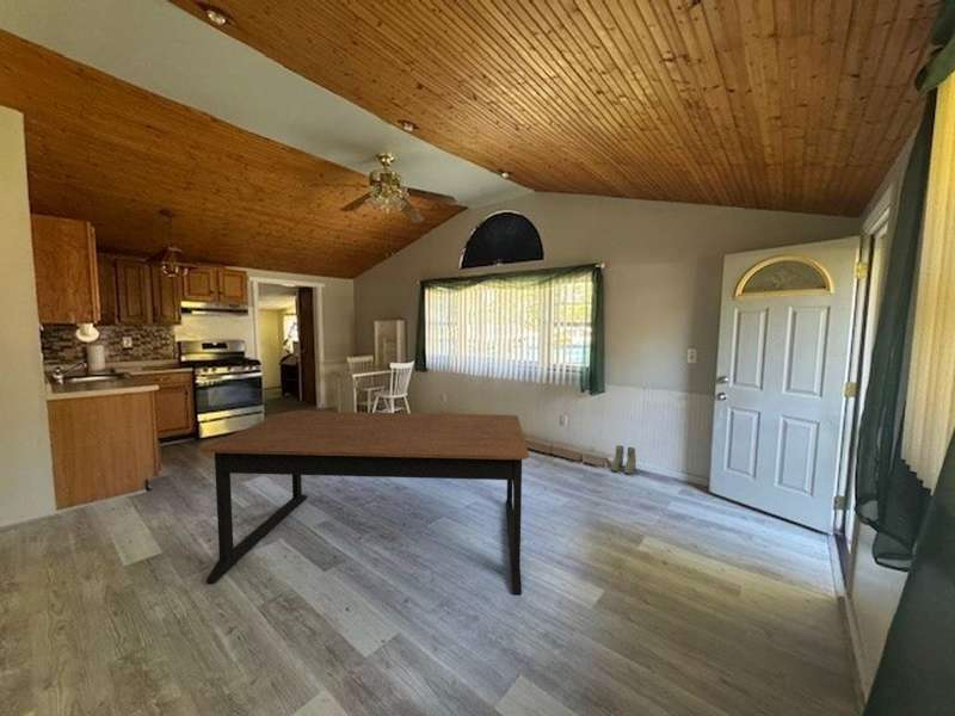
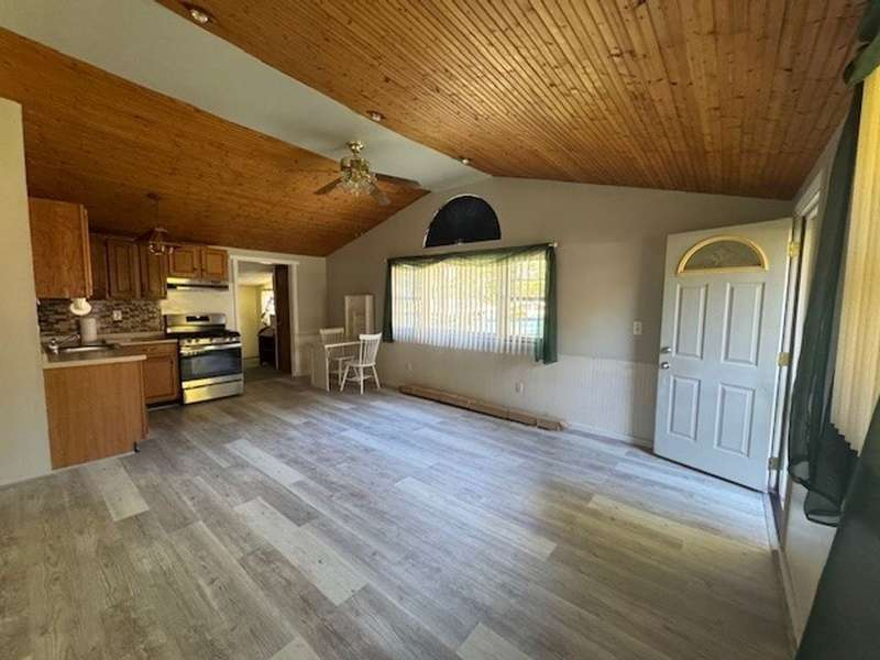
- dining table (386, 476)
- boots (622, 458)
